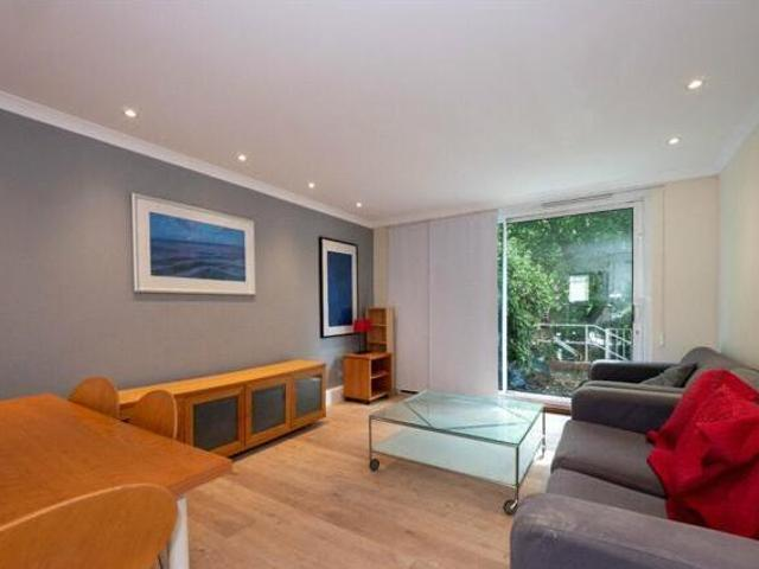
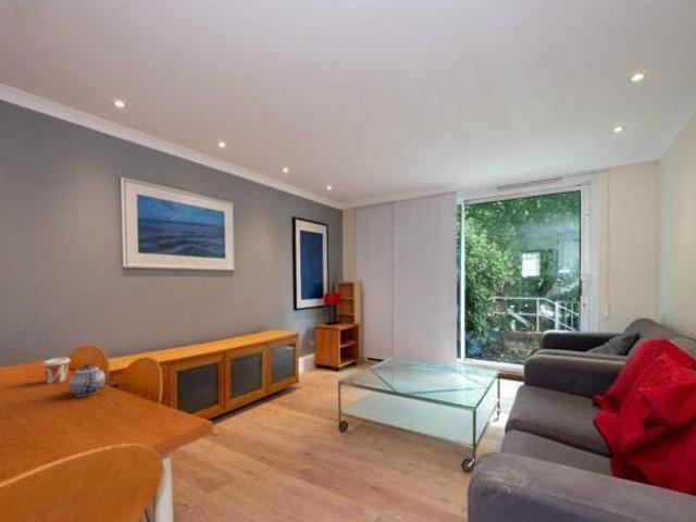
+ teapot (87, 377)
+ cup (57, 370)
